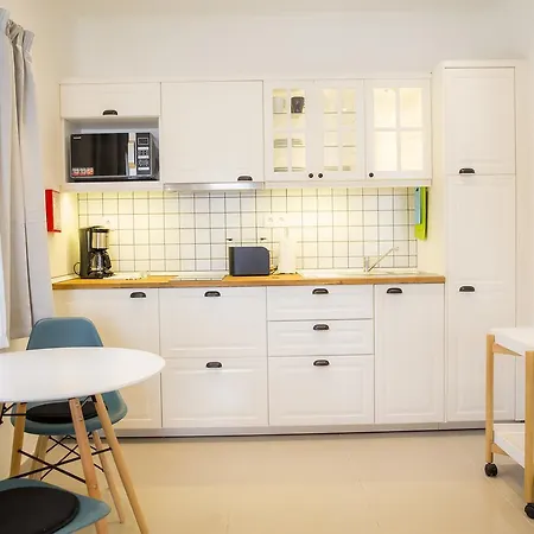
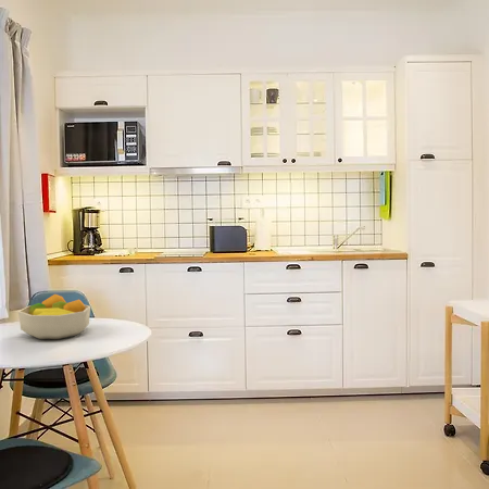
+ fruit bowl (55, 315)
